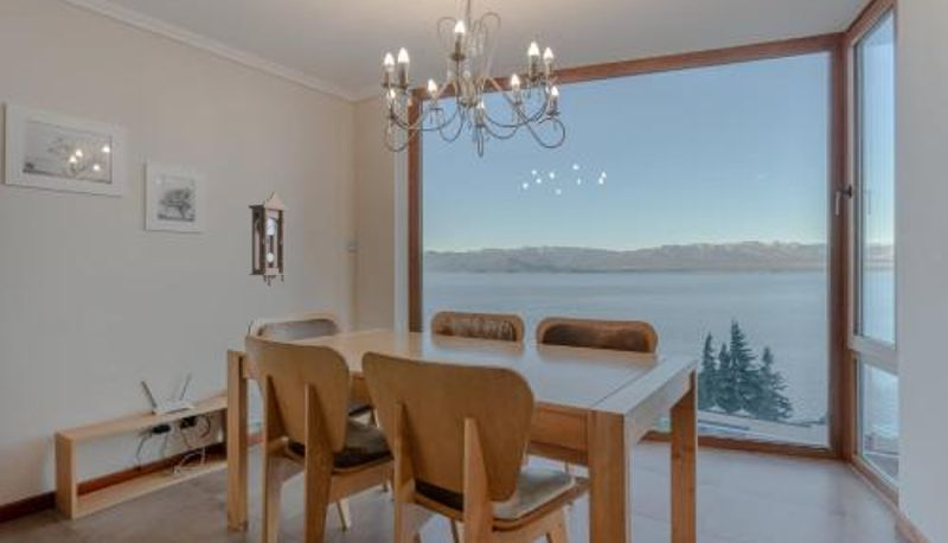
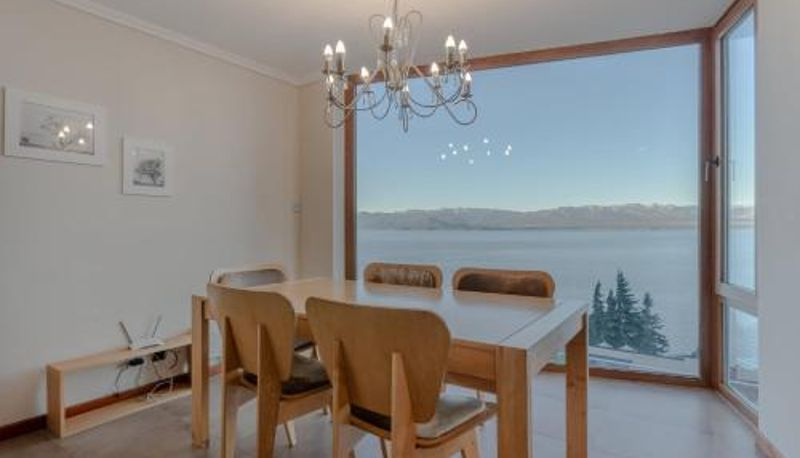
- pendulum clock (269, 238)
